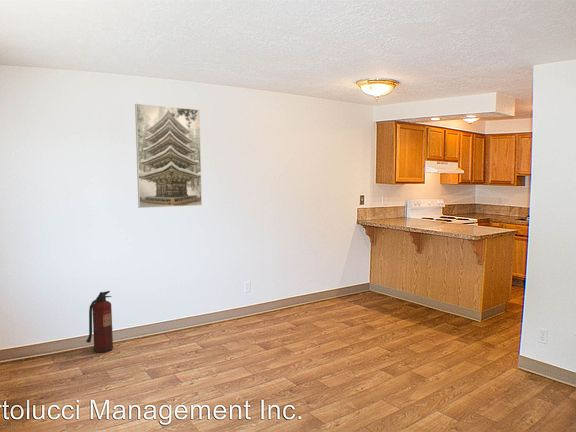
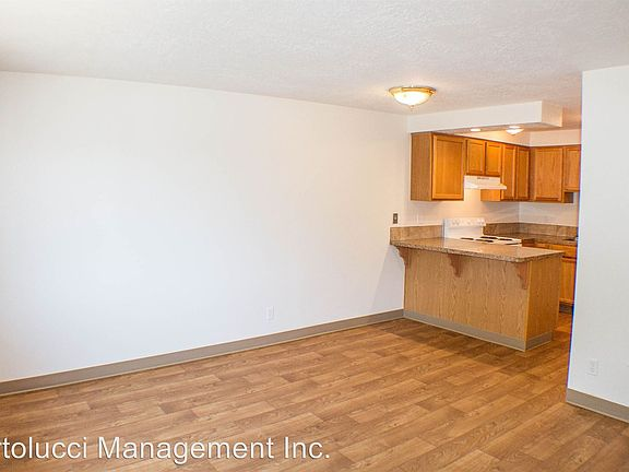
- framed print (170, 157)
- fire extinguisher (99, 321)
